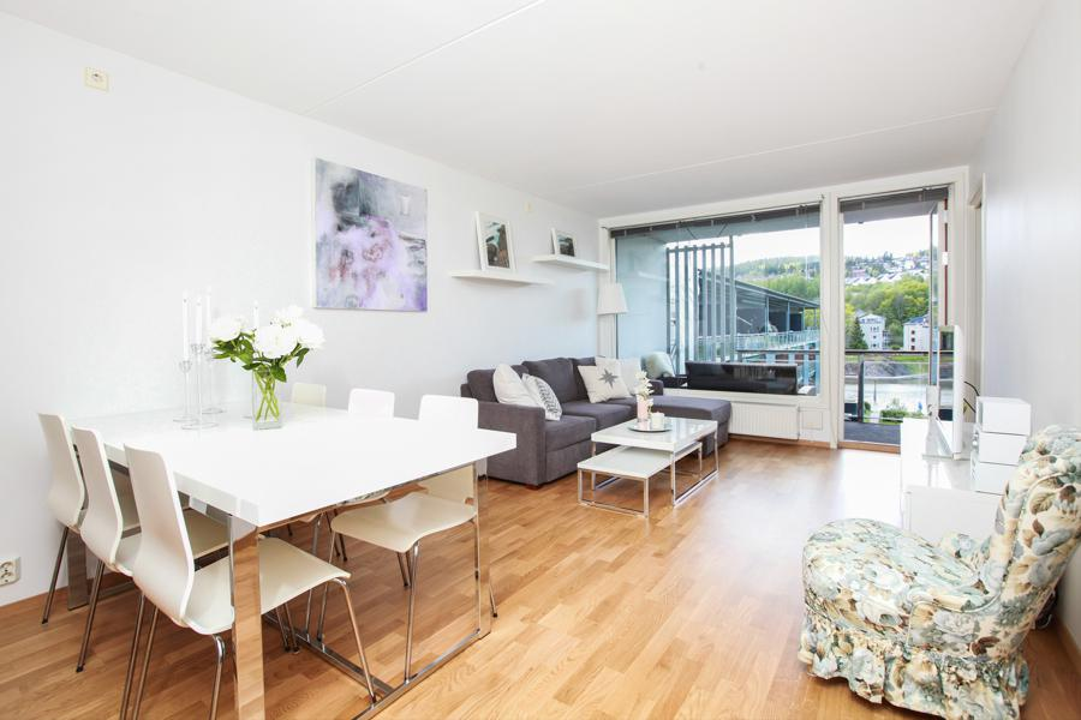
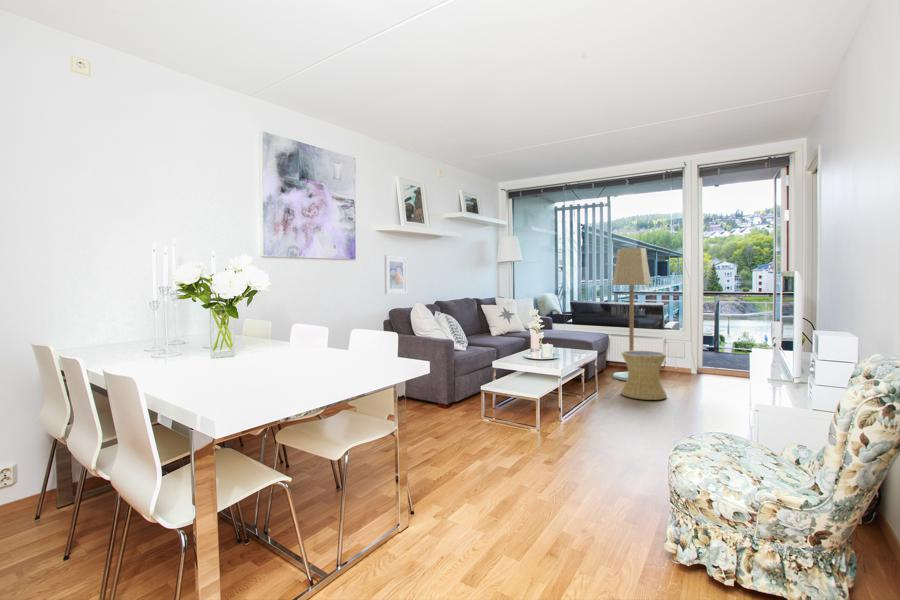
+ side table (643, 374)
+ floor lamp (631, 313)
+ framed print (396, 275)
